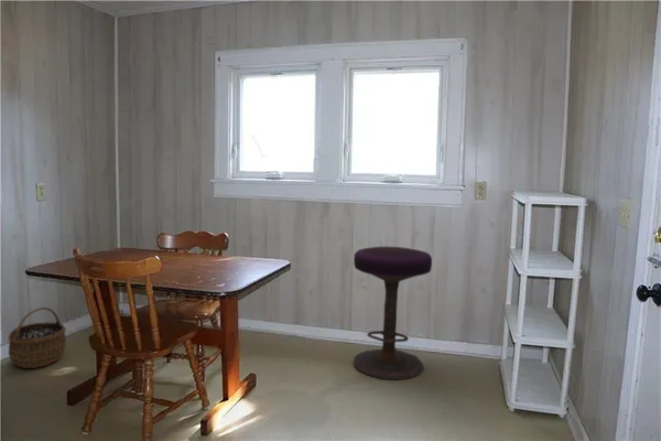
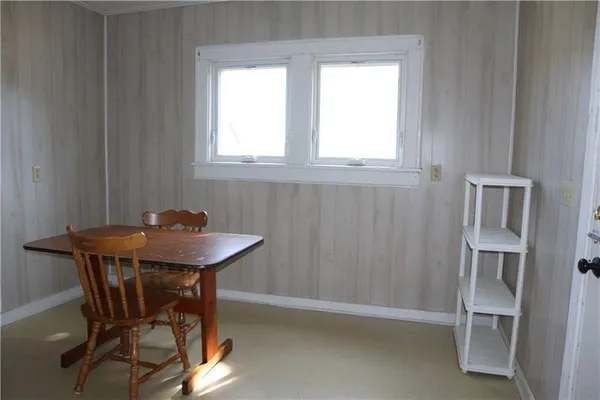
- stool (390, 306)
- wicker basket (36, 334)
